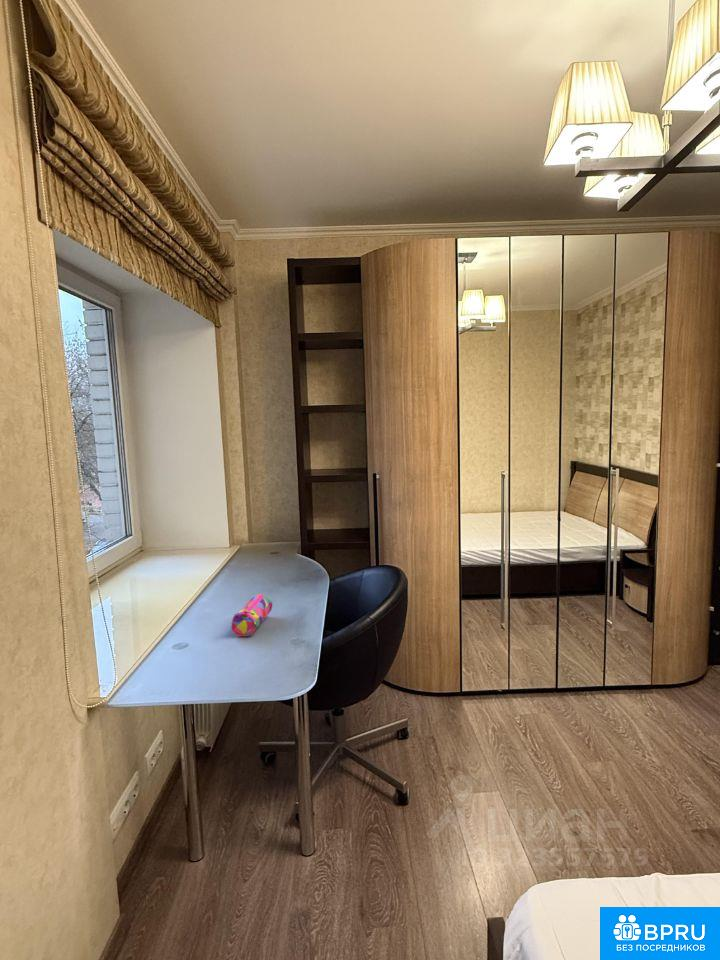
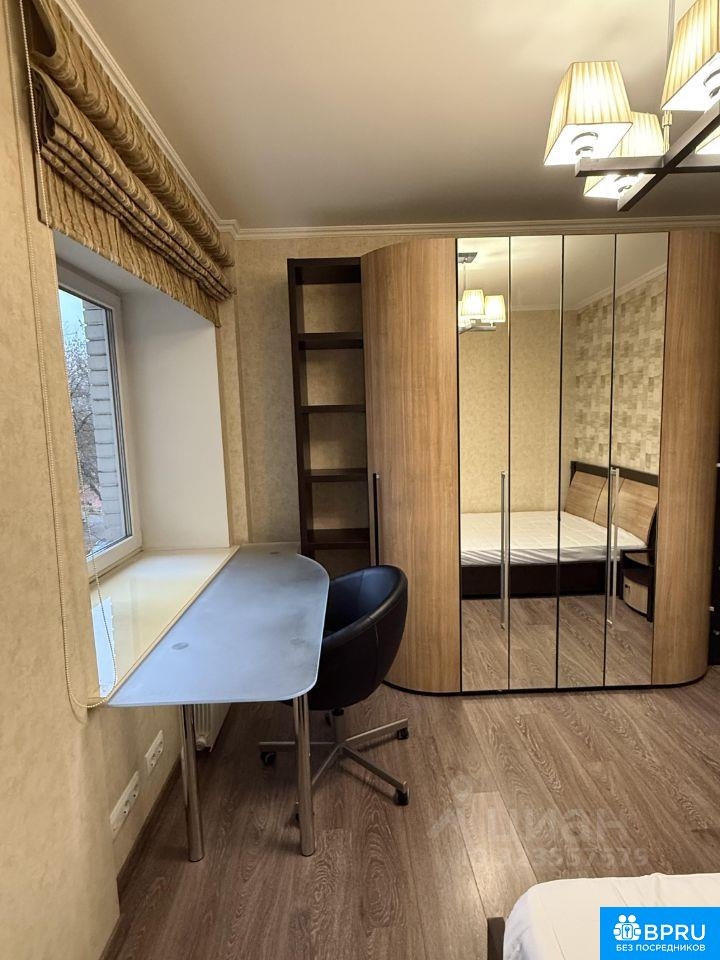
- pencil case (252, 614)
